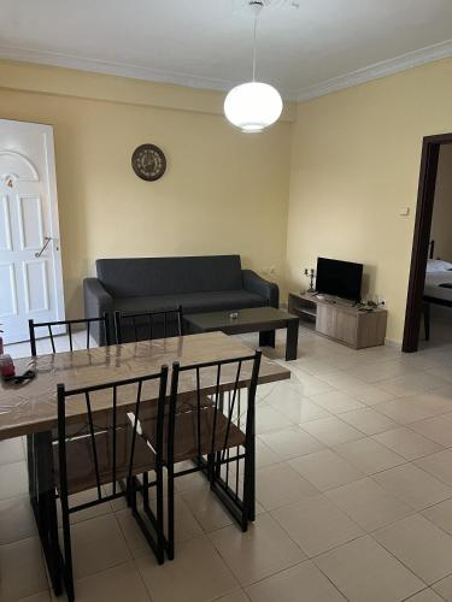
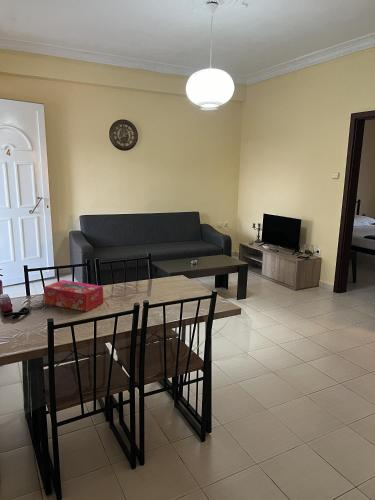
+ tissue box (74, 294)
